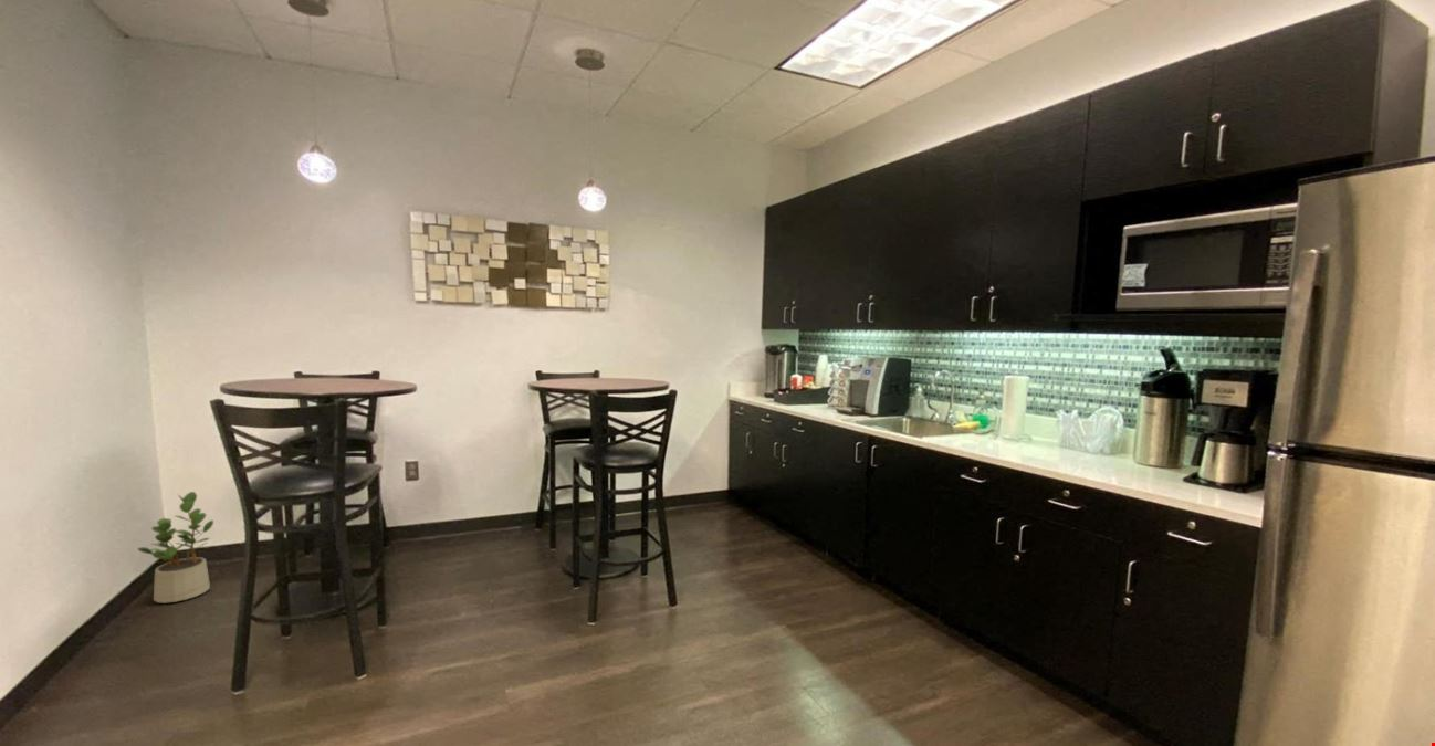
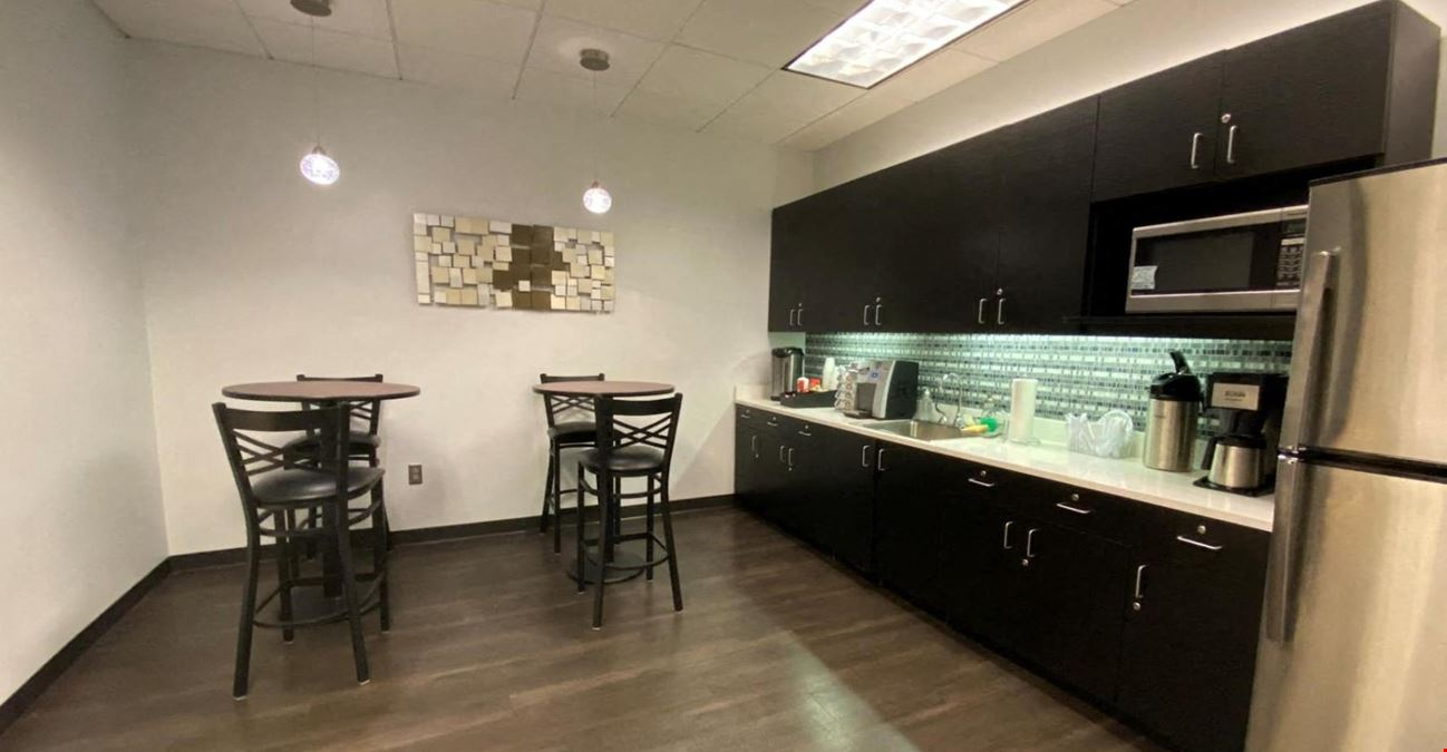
- potted plant (172, 545)
